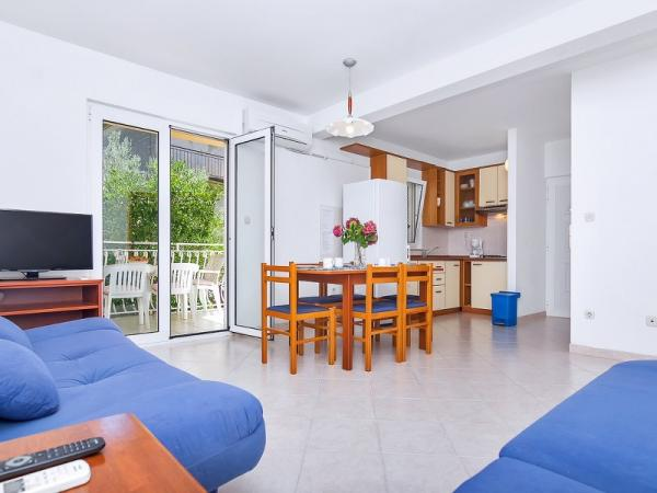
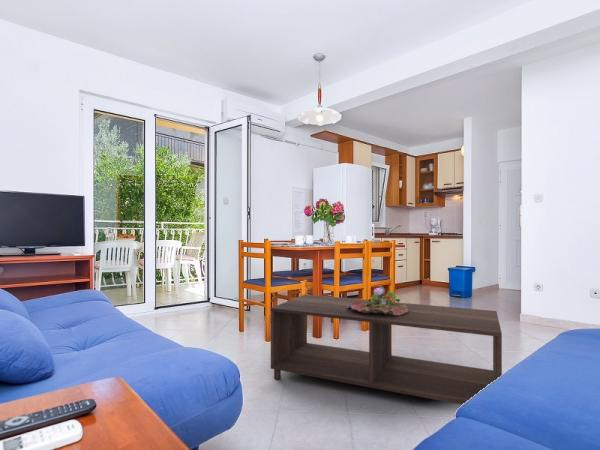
+ coffee table (381, 345)
+ potted flower (376, 298)
